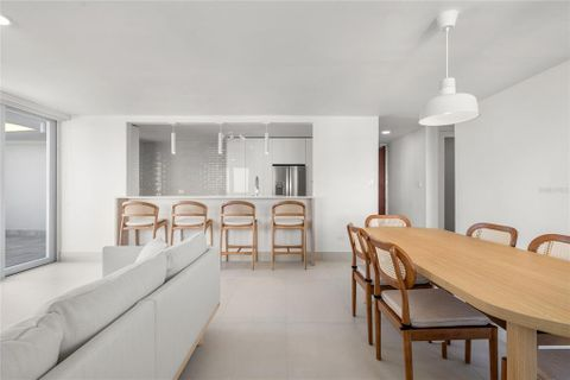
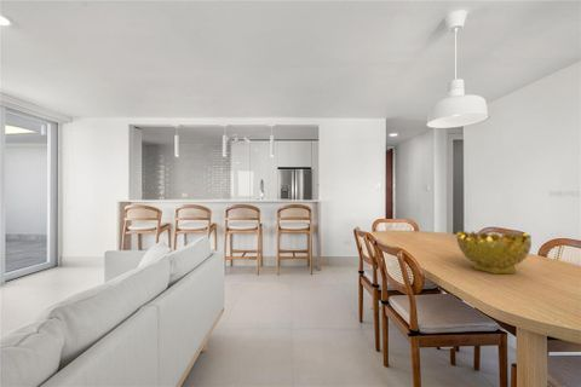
+ decorative bowl (491, 250)
